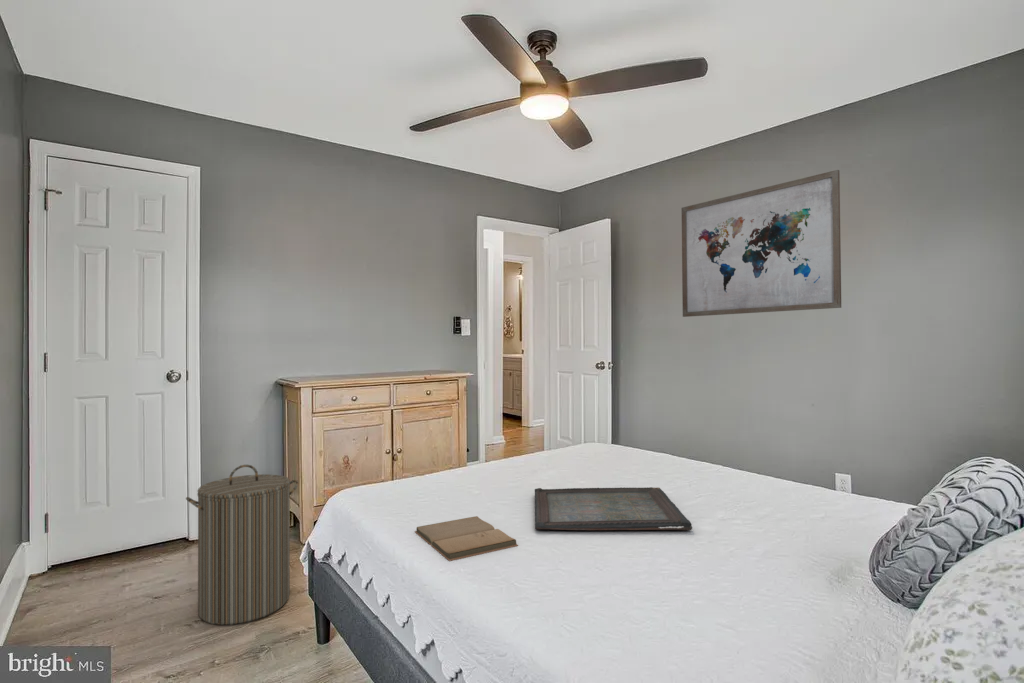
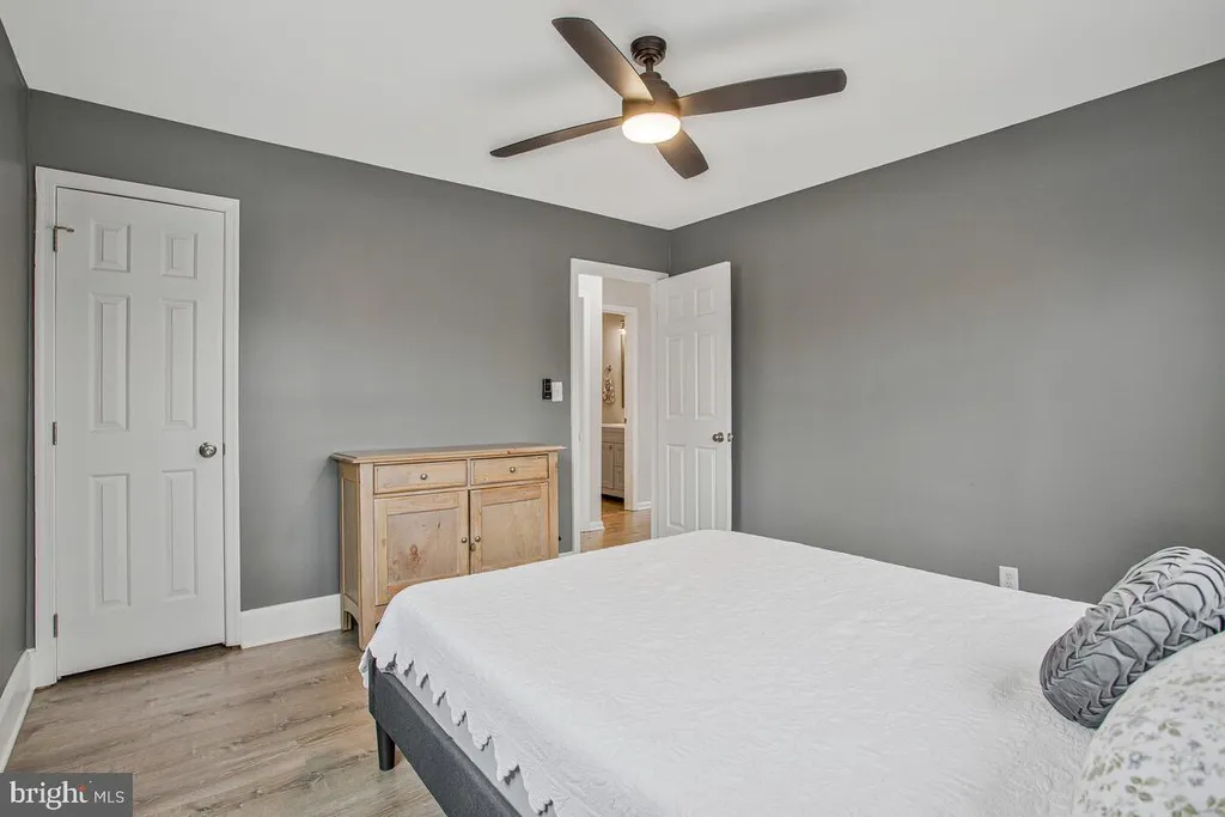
- serving tray (604, 506)
- wall art (752, 251)
- laundry hamper (245, 534)
- book (464, 536)
